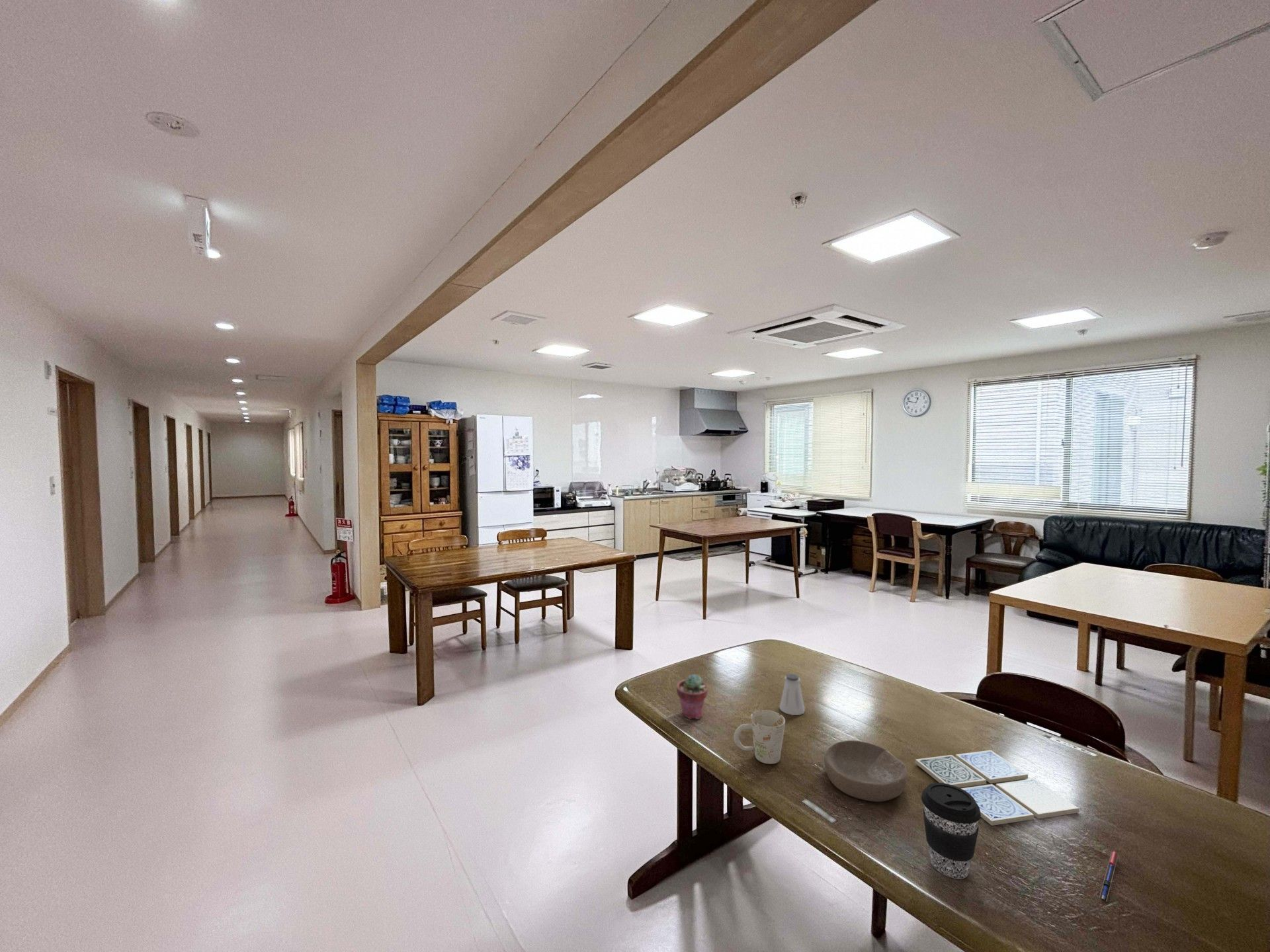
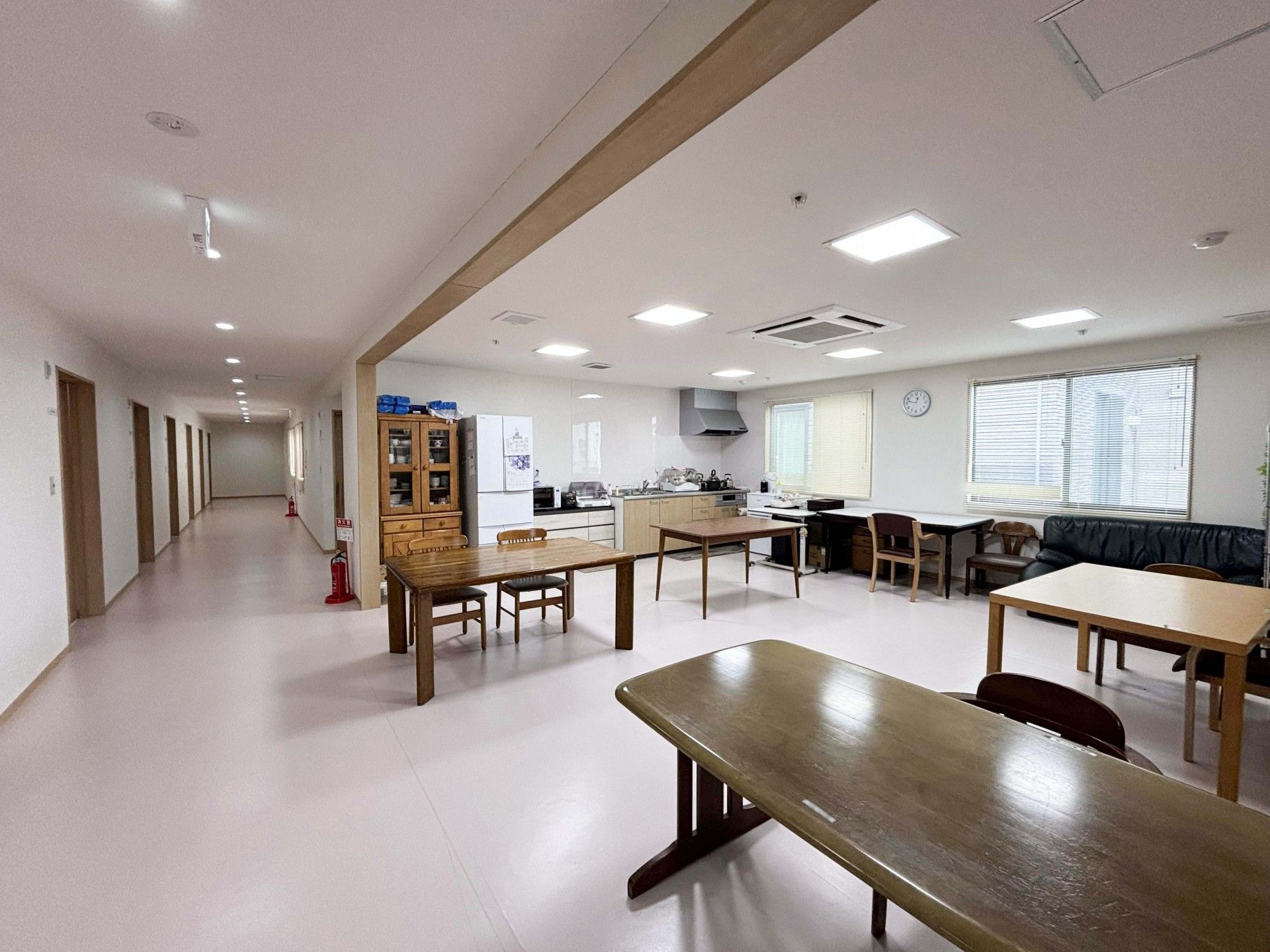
- coffee cup (949, 830)
- saltshaker (792, 692)
- potted succulent (692, 694)
- drink coaster (991, 784)
- mug (759, 738)
- pen (1109, 874)
- bowl (864, 770)
